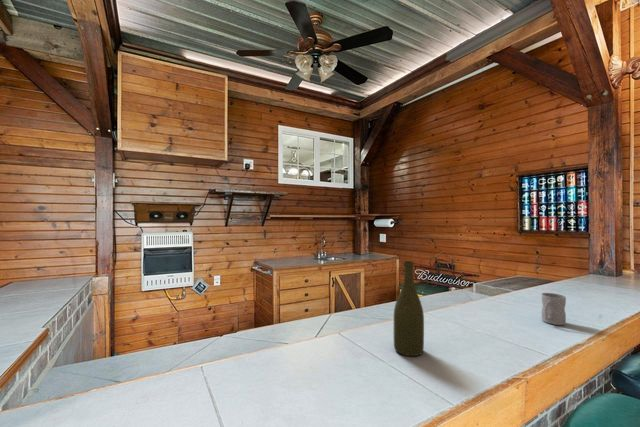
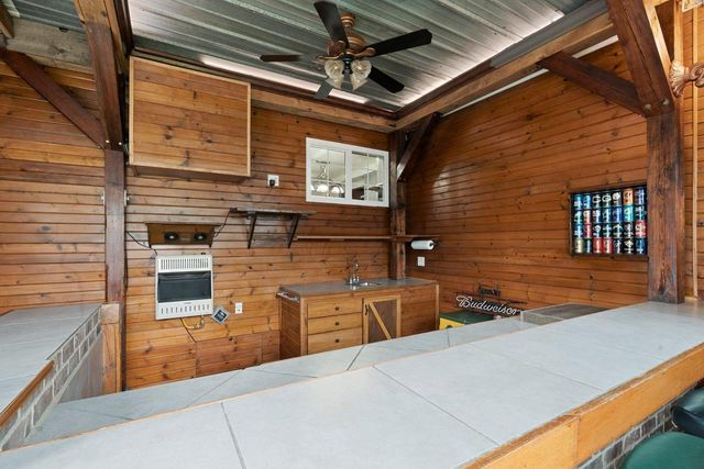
- bottle (408, 306)
- mug (551, 309)
